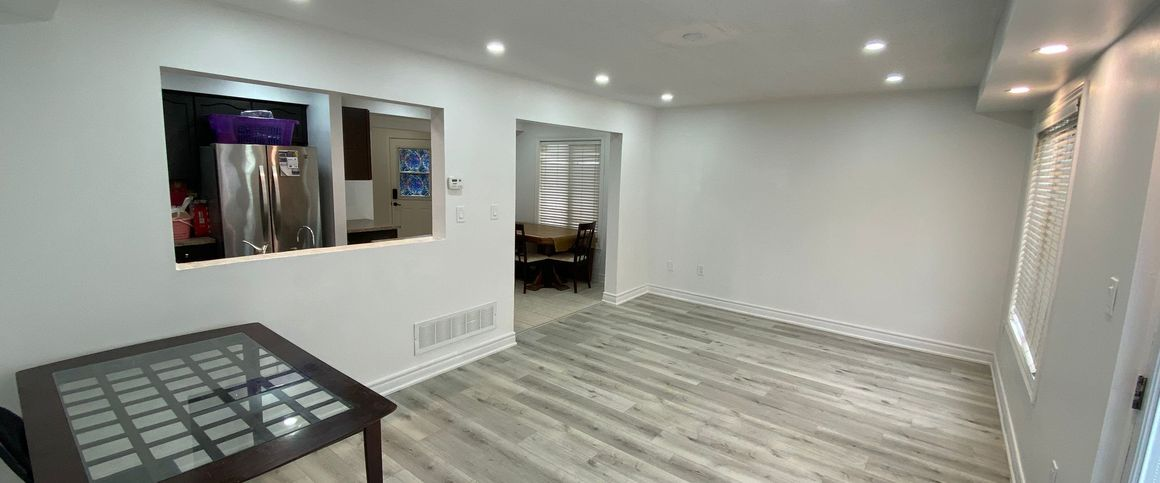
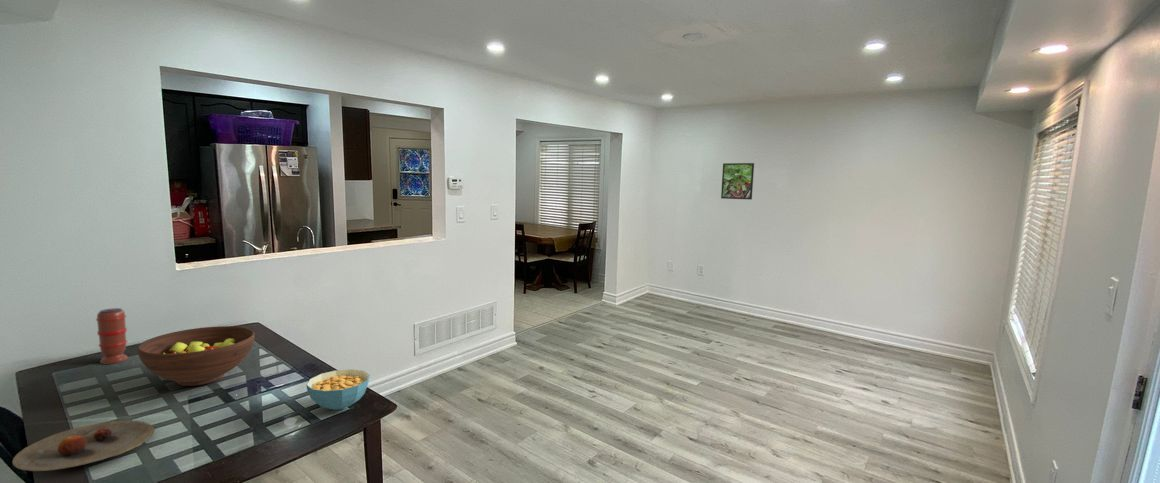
+ plate (87, 439)
+ cereal bowl (339, 392)
+ spice grinder (112, 335)
+ fruit bowl (200, 359)
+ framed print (737, 181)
